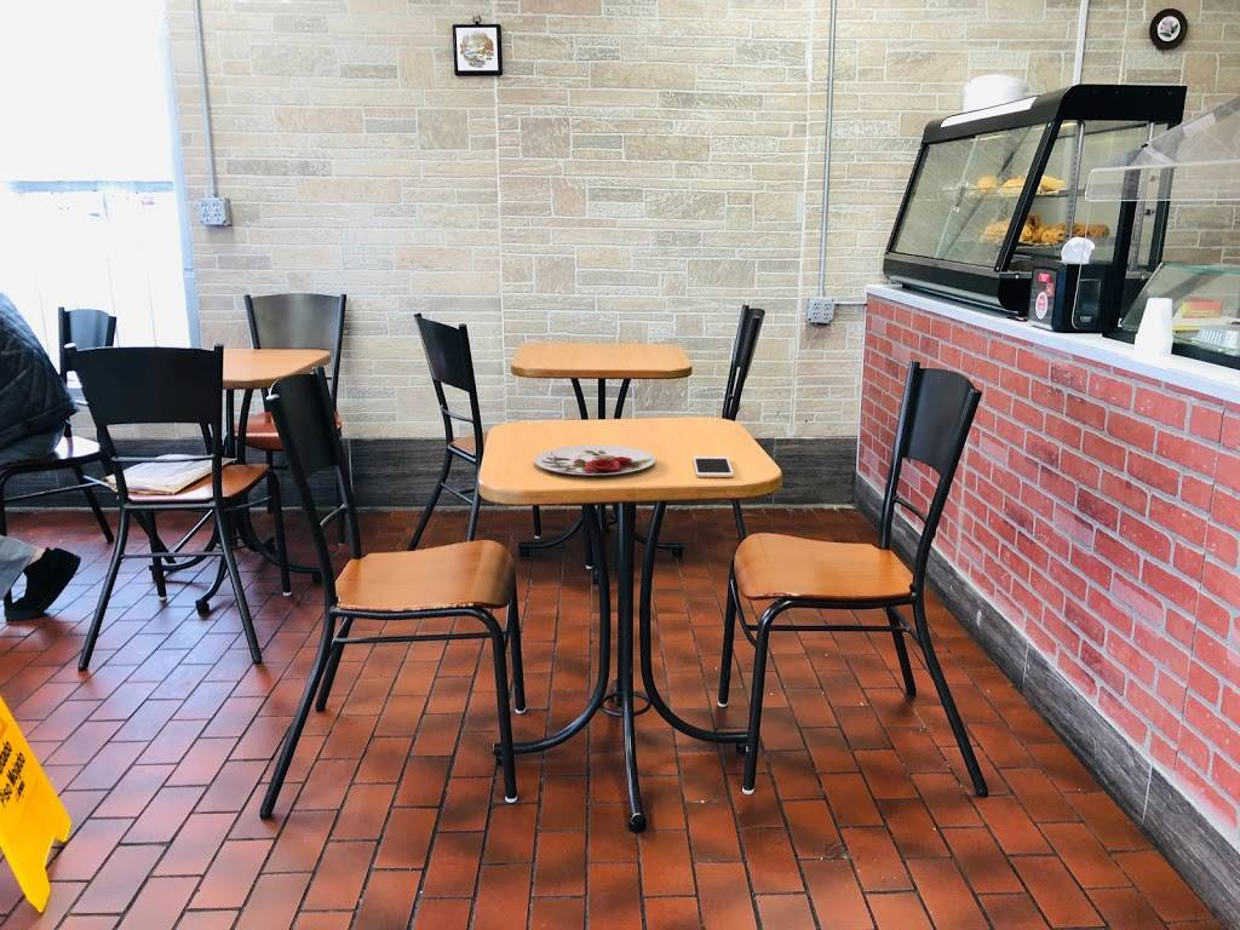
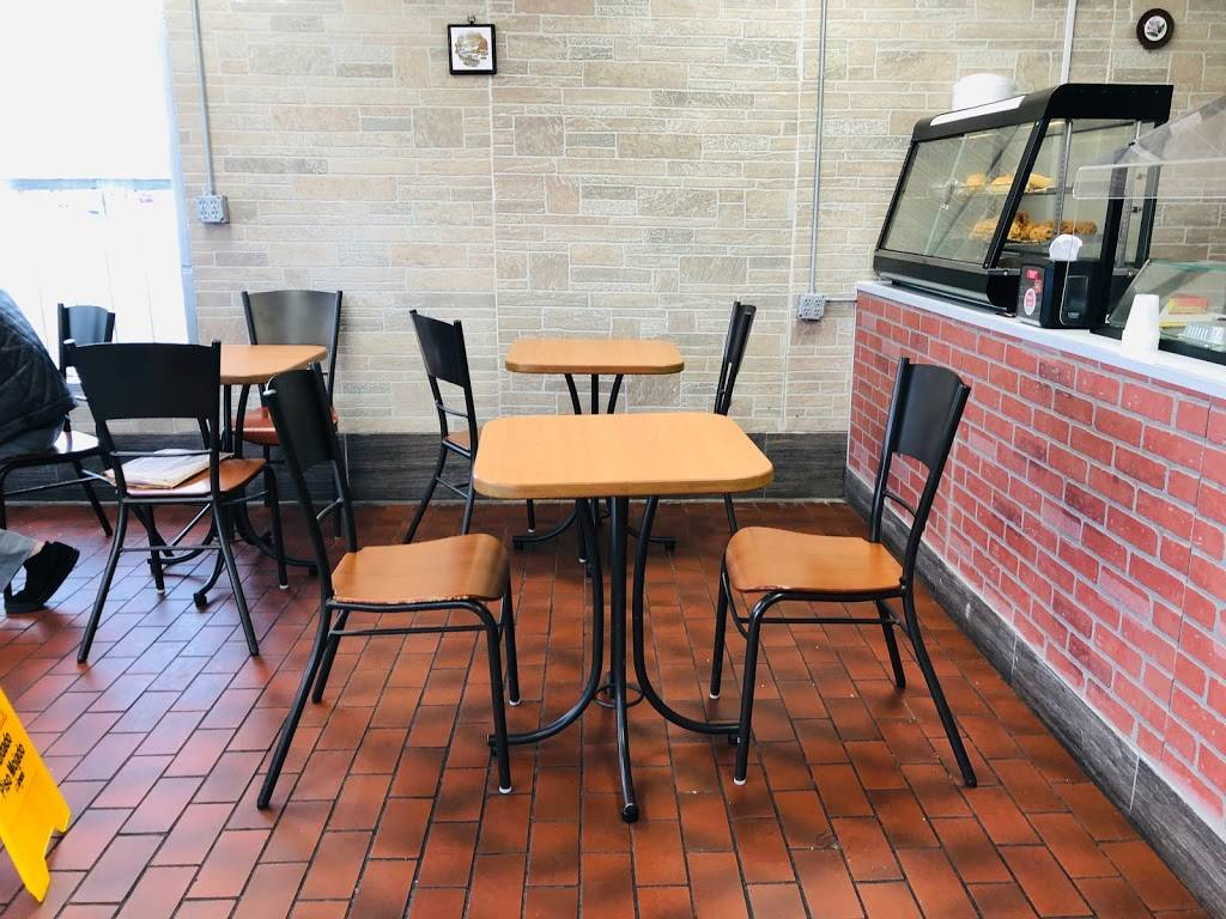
- plate (595, 458)
- cell phone (712, 466)
